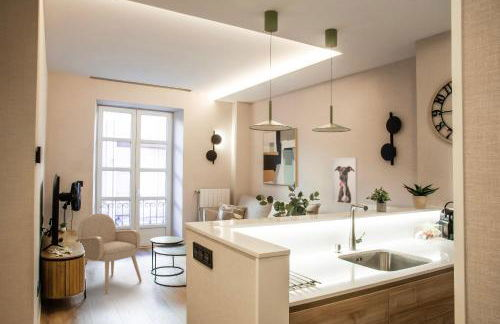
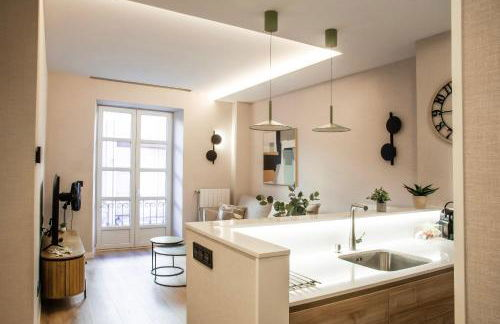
- armchair (109, 249)
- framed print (344, 180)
